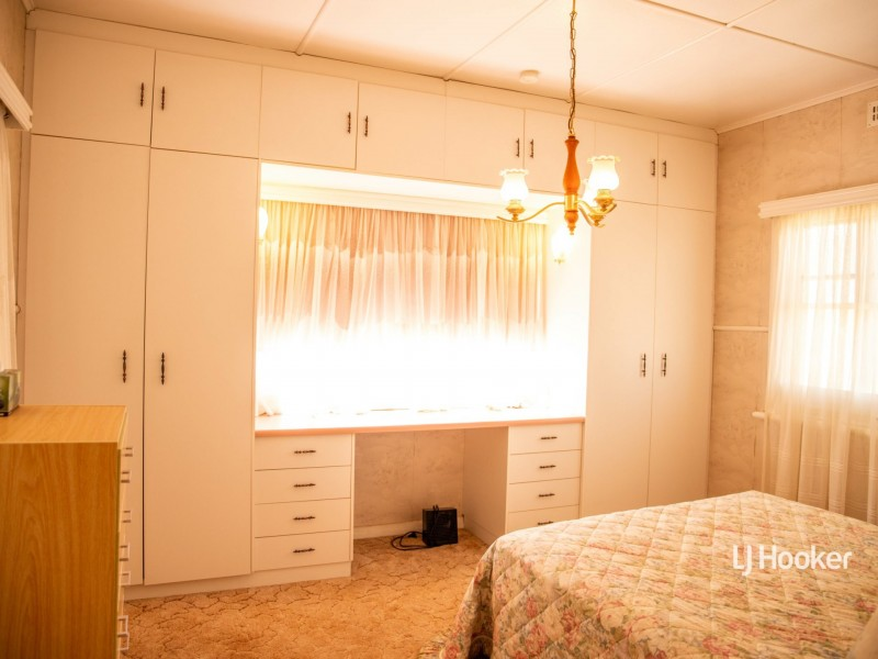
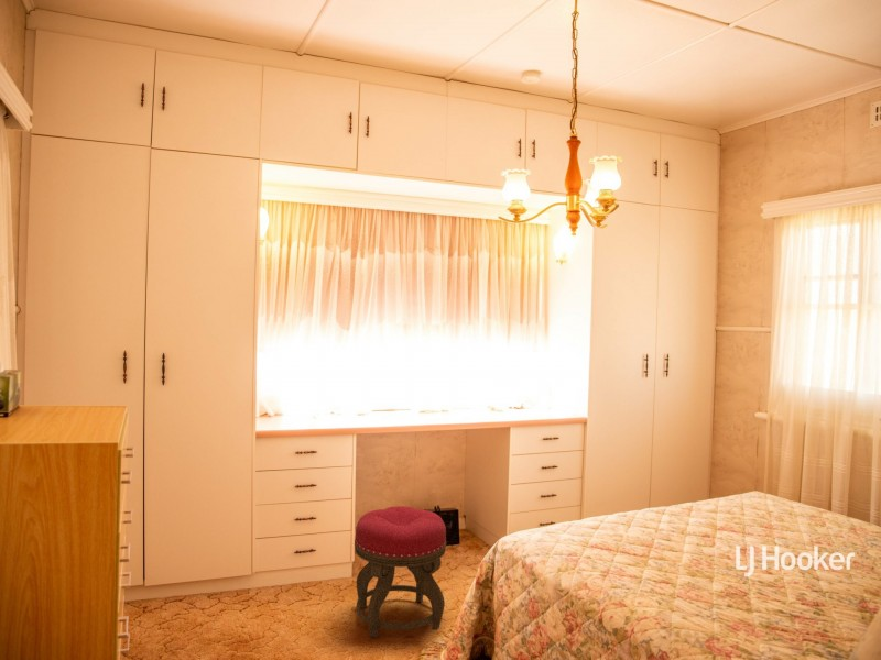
+ stool (399, 565)
